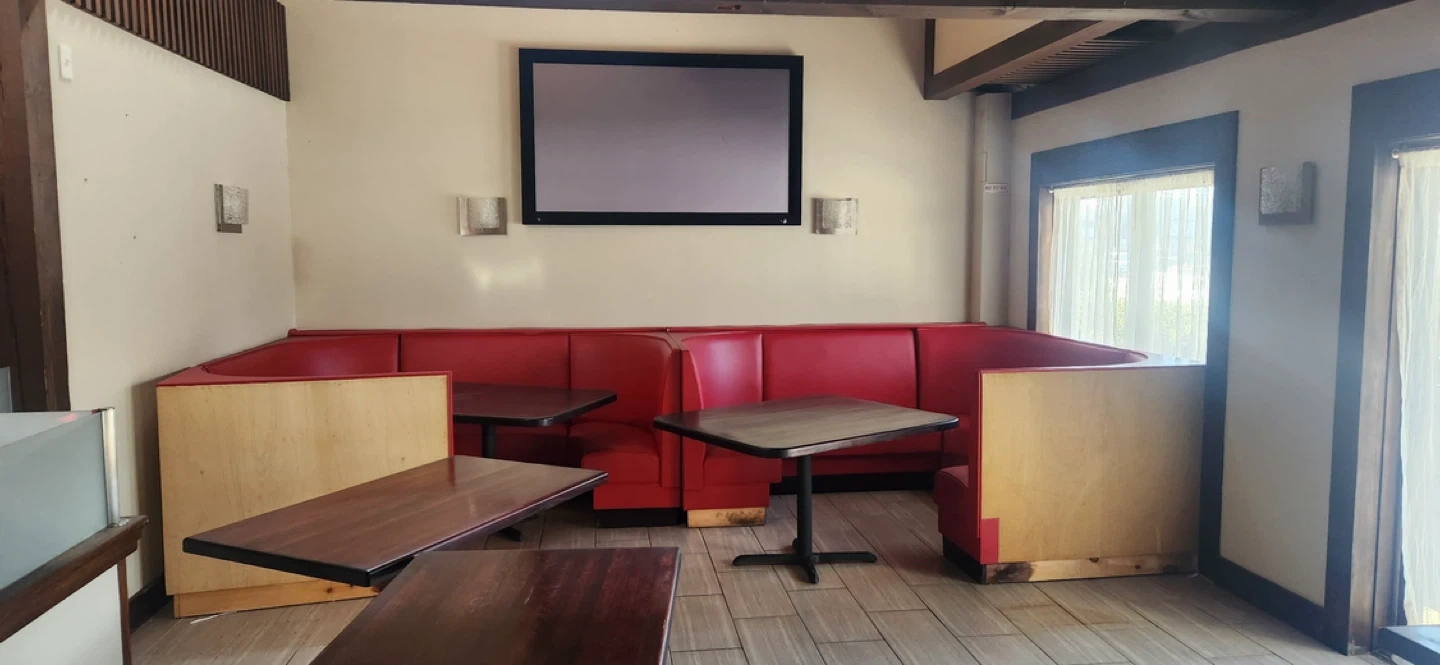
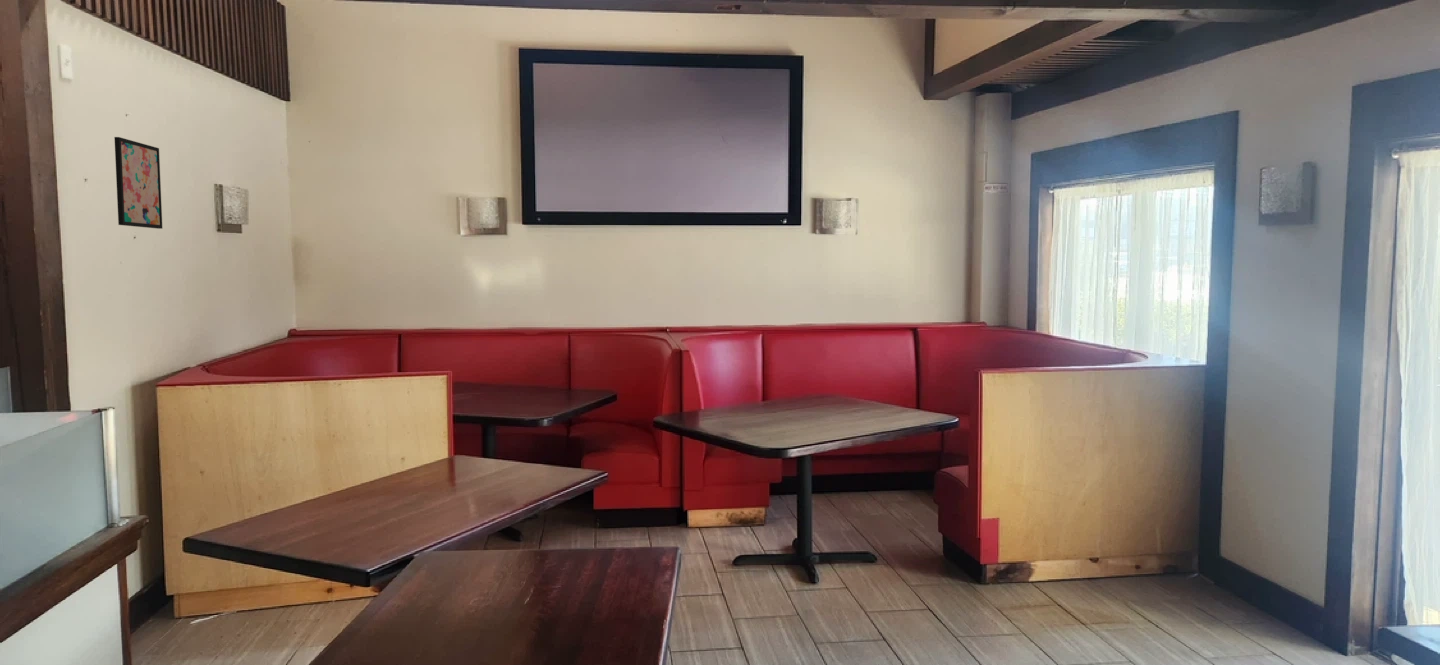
+ wall art (139, 184)
